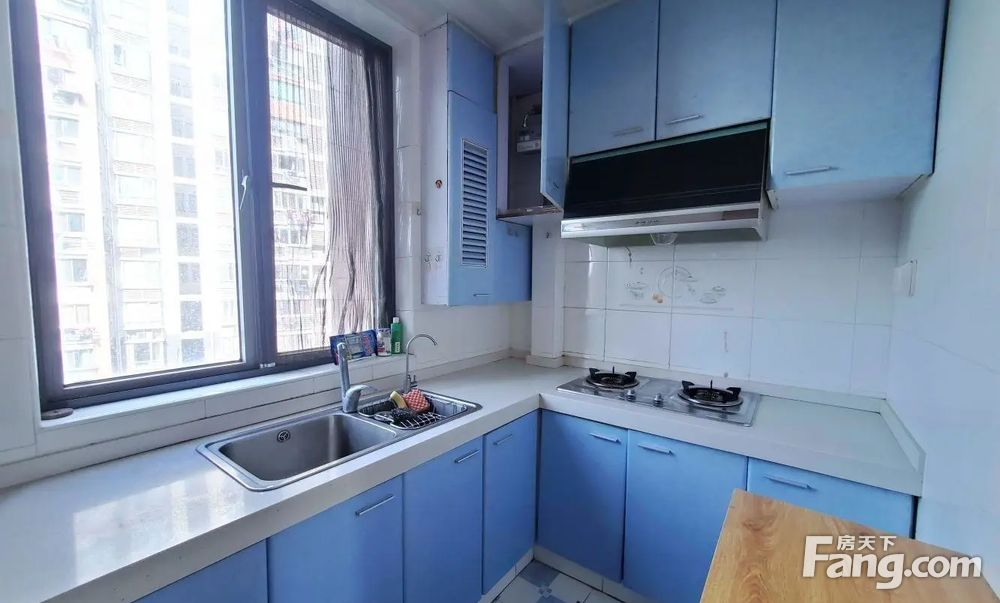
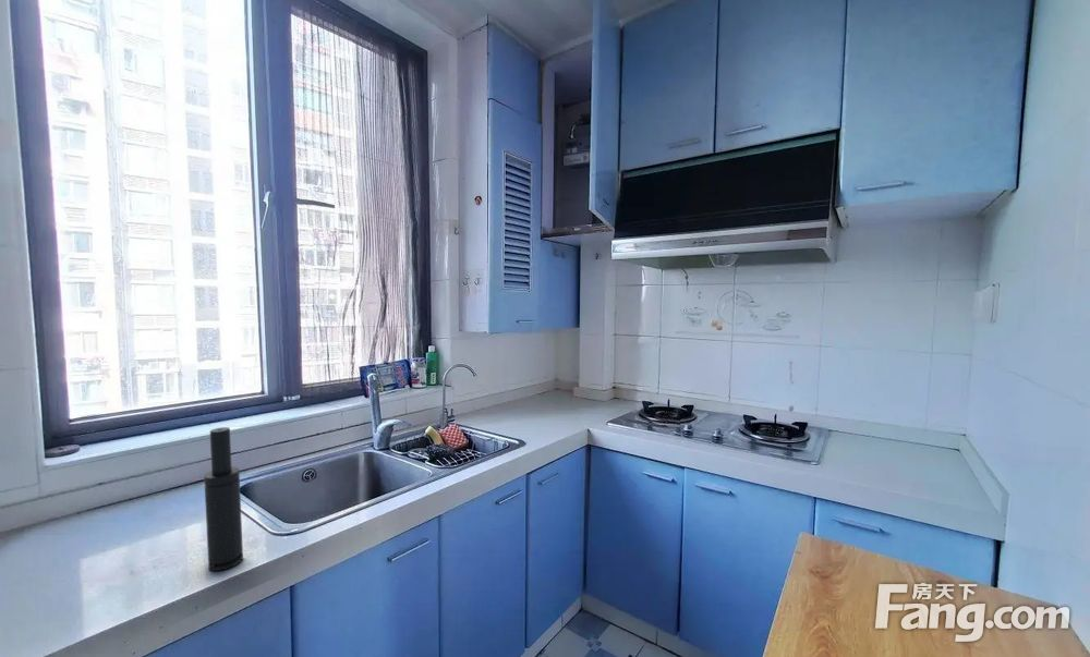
+ spray bottle (222, 496)
